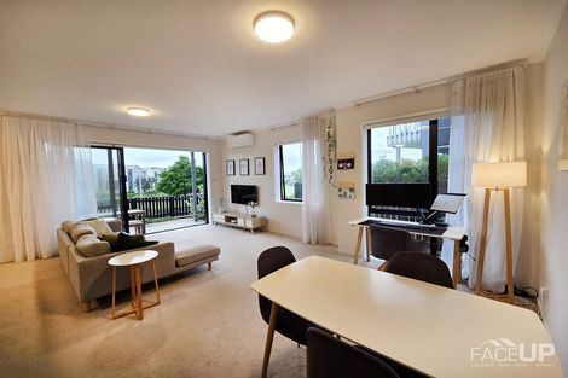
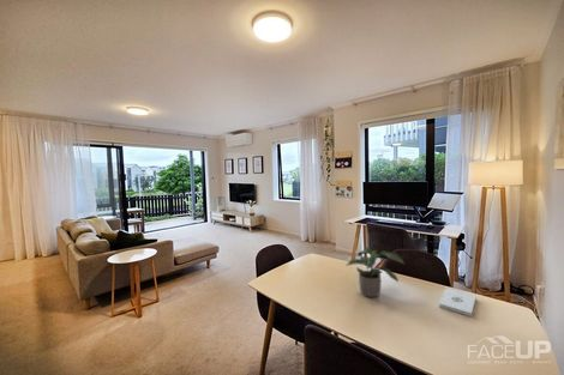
+ potted plant (373, 271)
+ notepad (457, 301)
